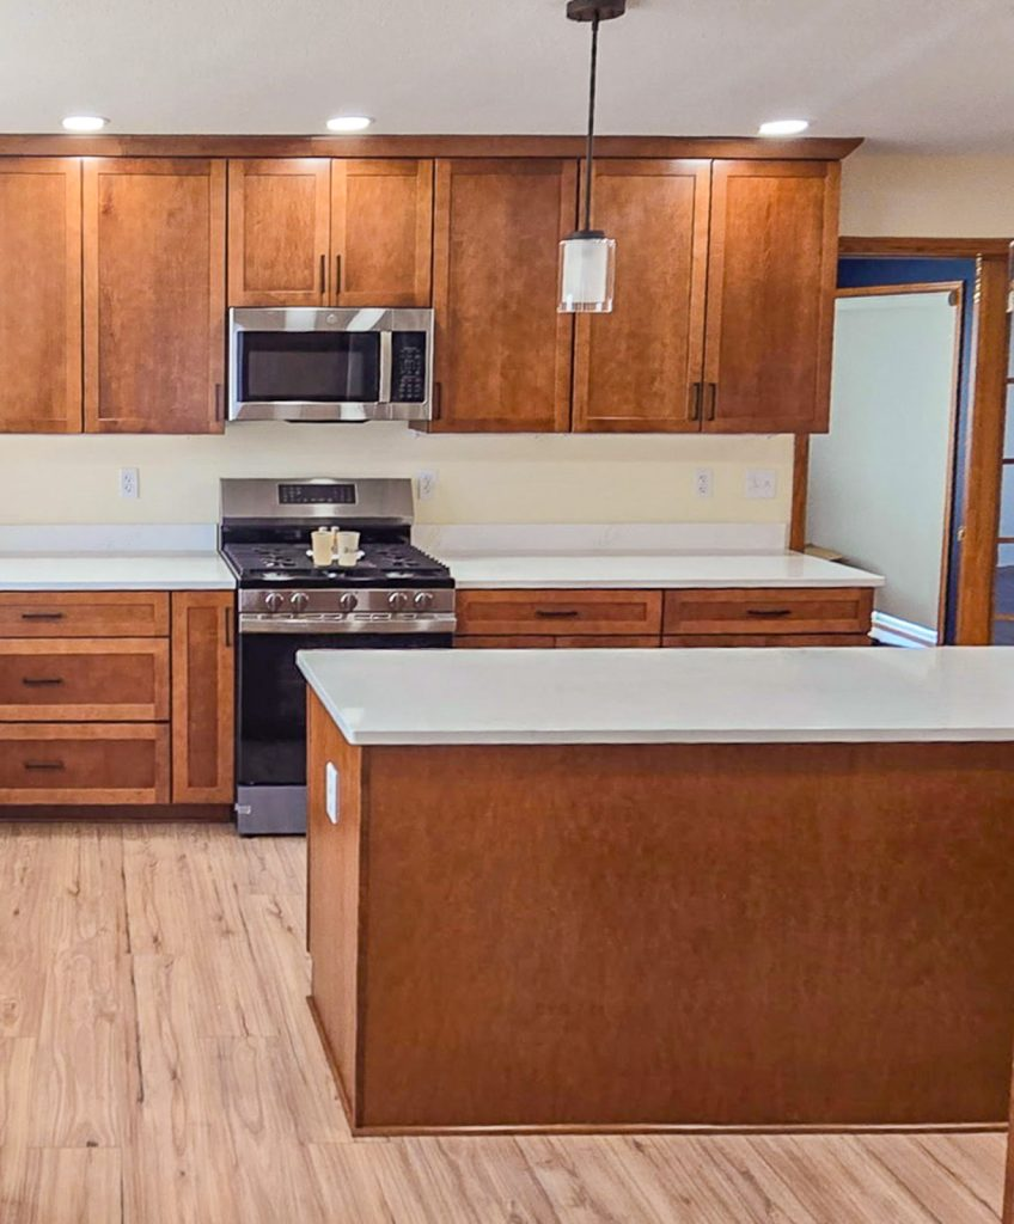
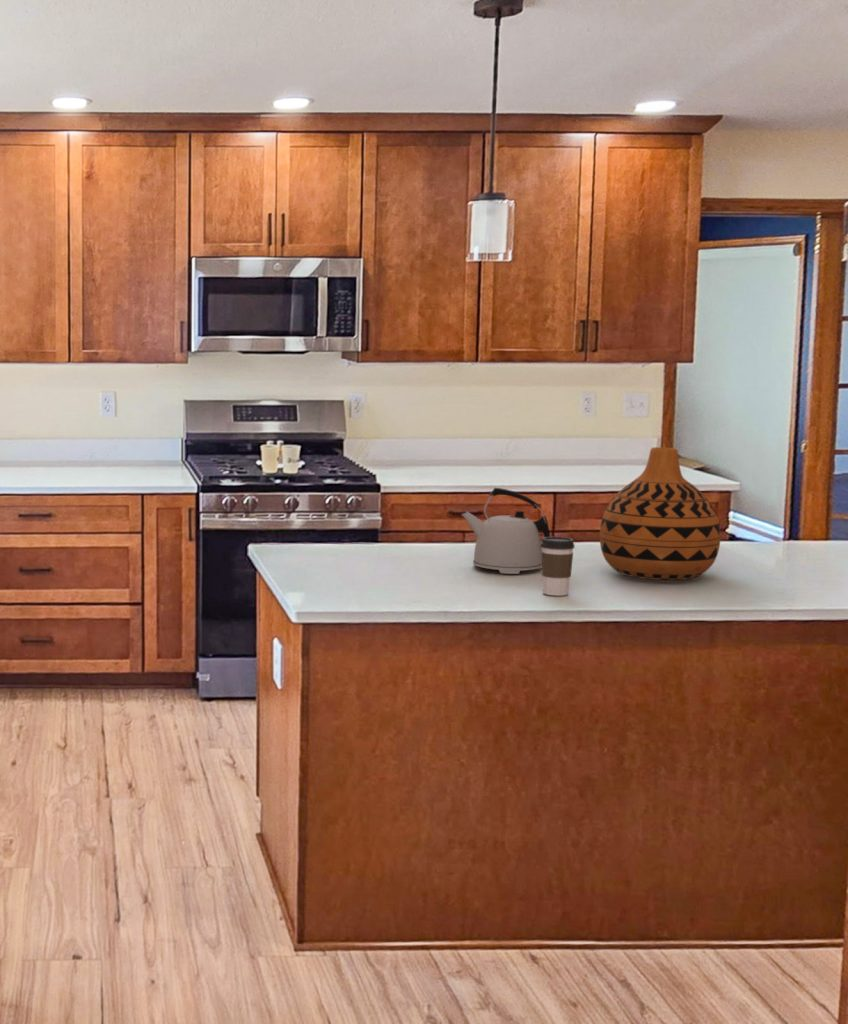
+ vase (660, 512)
+ coffee cup (556, 566)
+ kettle (506, 528)
